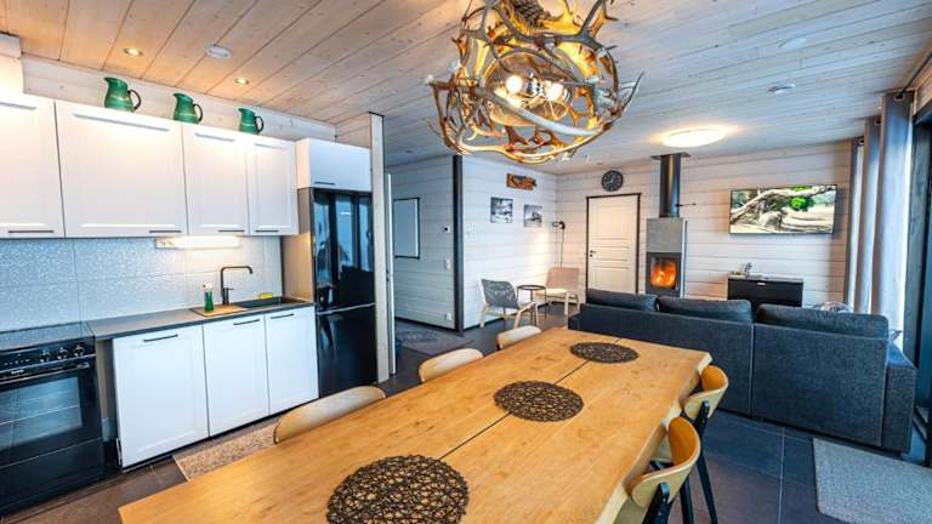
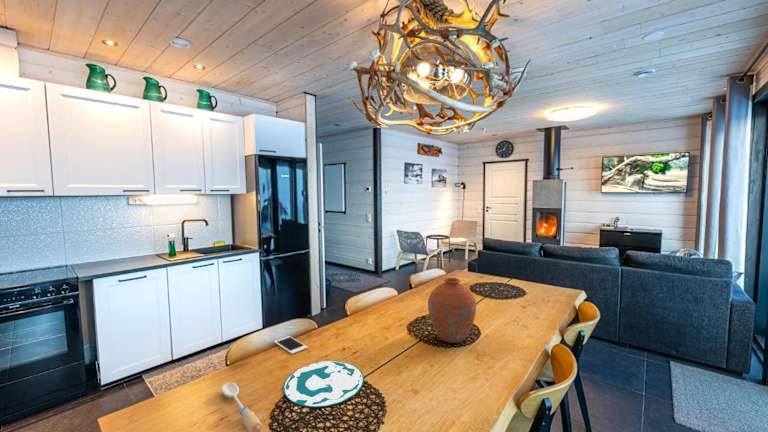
+ vase (451, 308)
+ plate (324, 377)
+ cell phone (290, 344)
+ spoon (240, 404)
